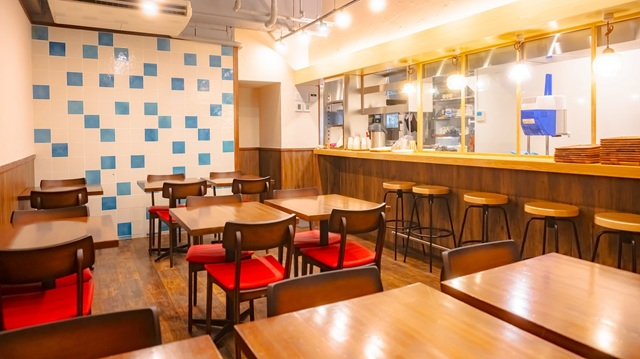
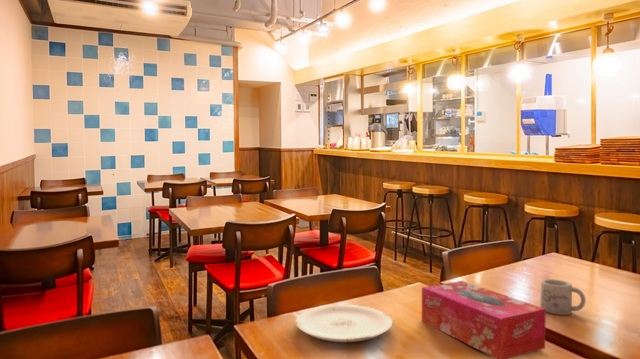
+ tissue box (478, 315)
+ plate (343, 324)
+ mug (562, 297)
